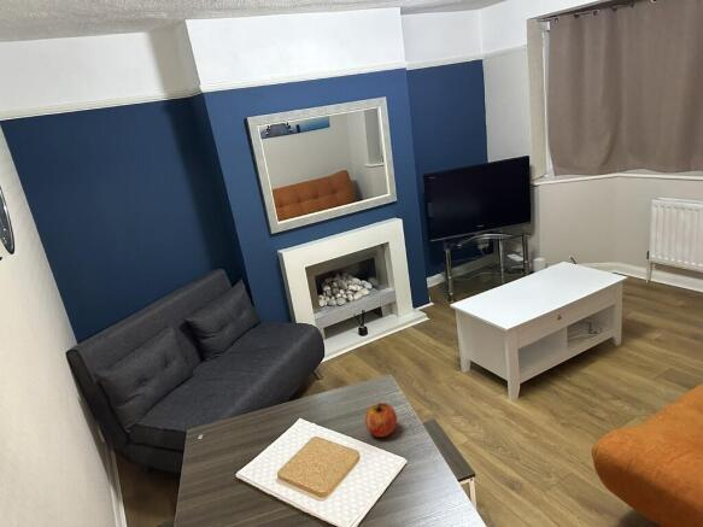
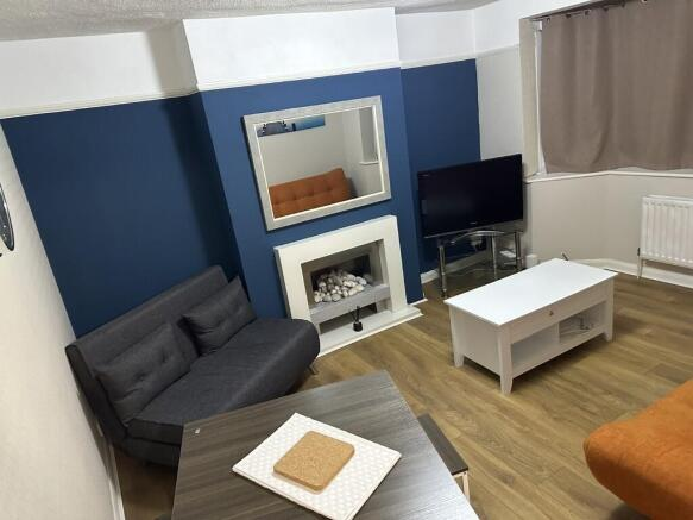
- fruit (380, 418)
